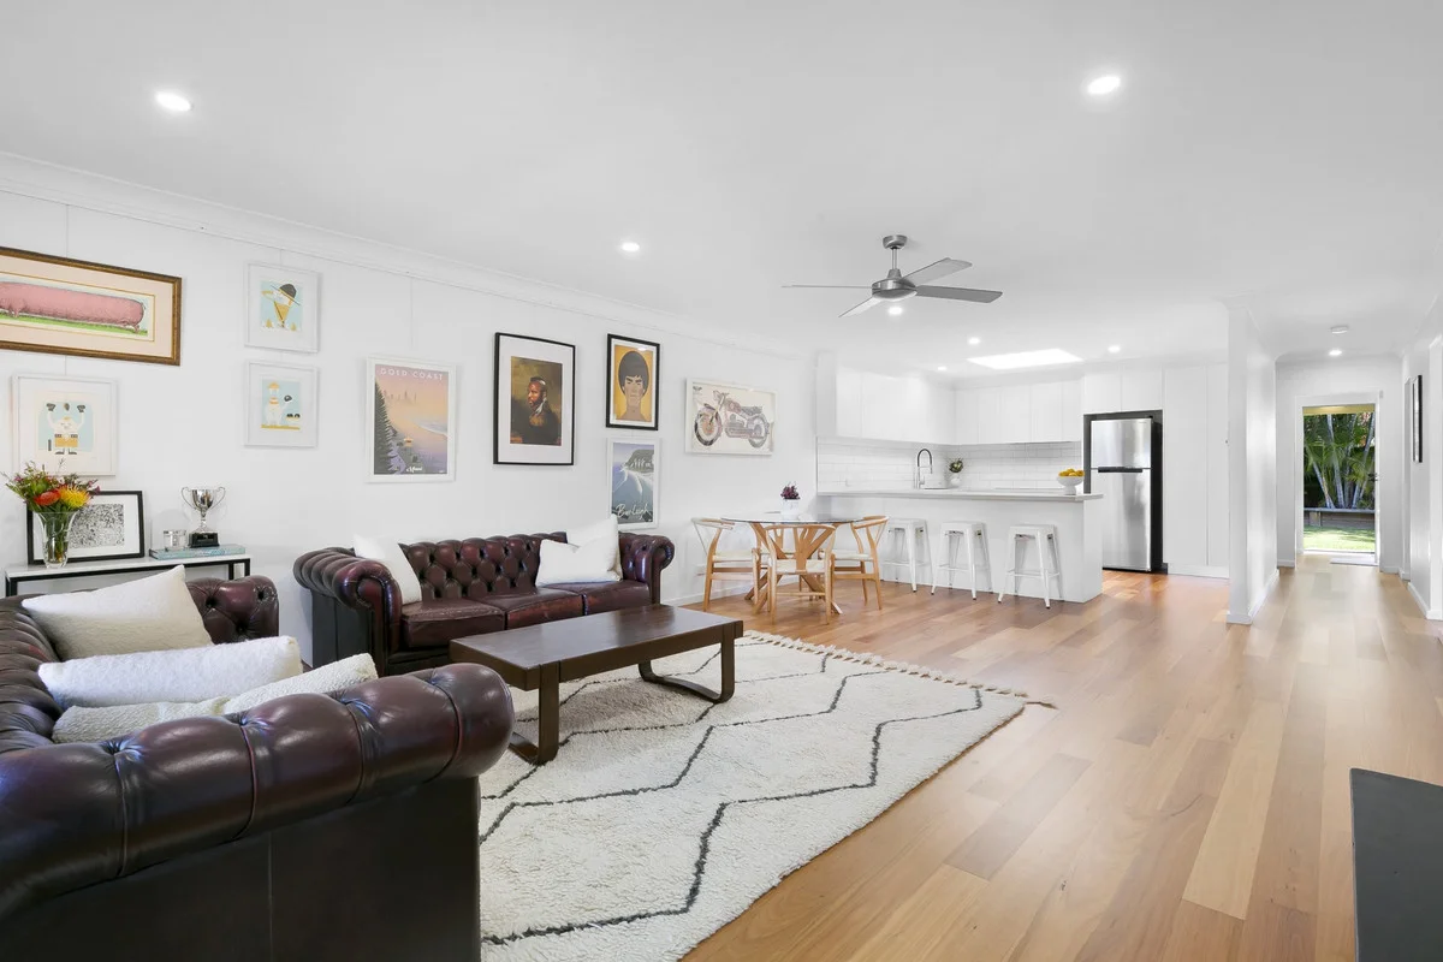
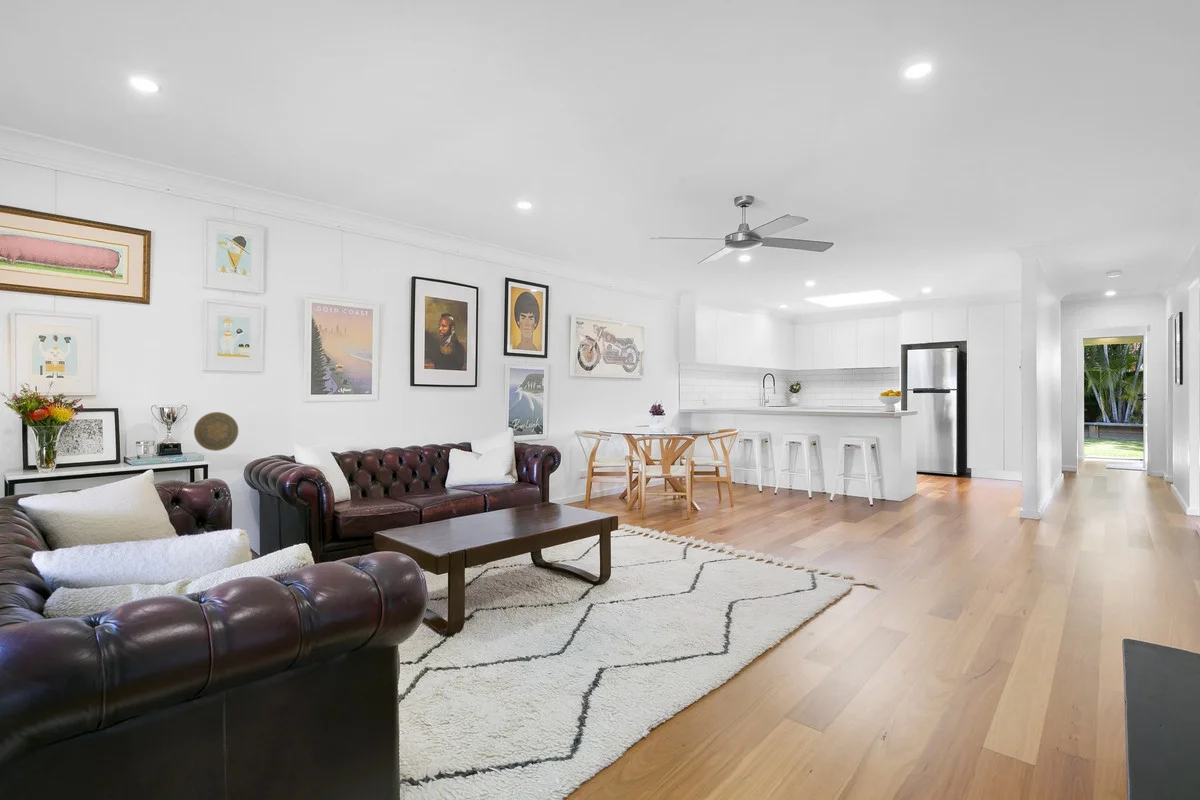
+ decorative plate (217, 431)
